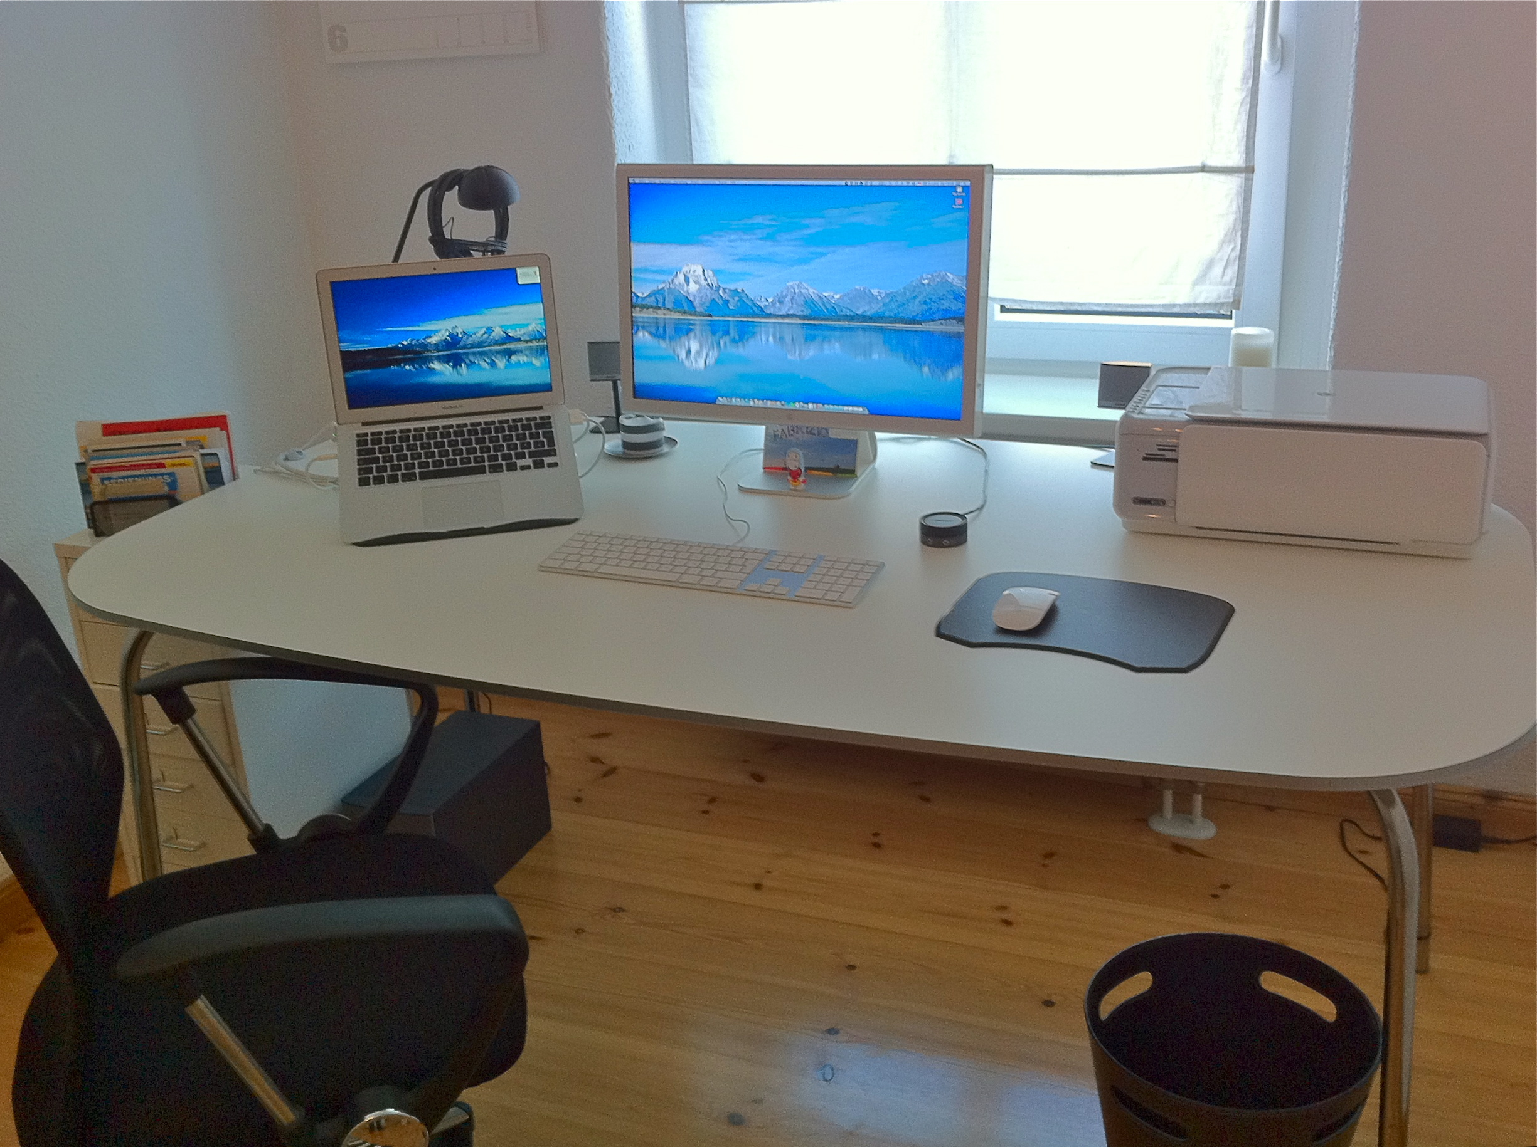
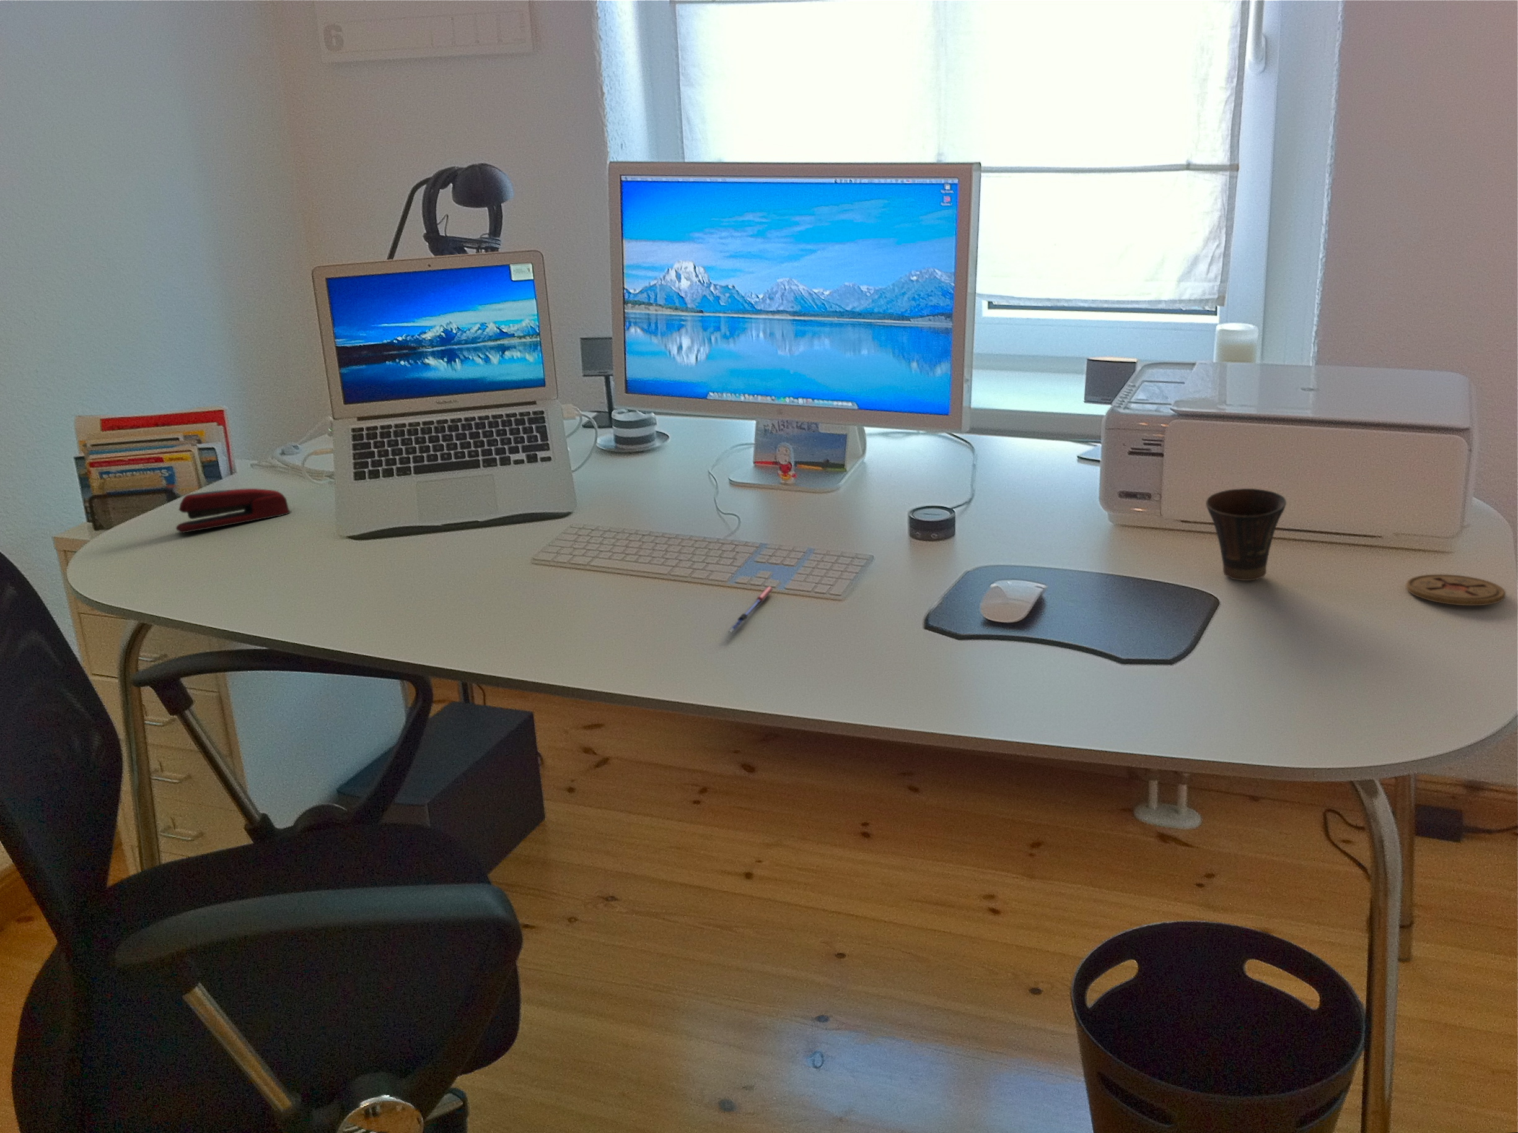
+ cup (1243, 538)
+ pen (750, 608)
+ stapler (232, 505)
+ coaster (1455, 589)
